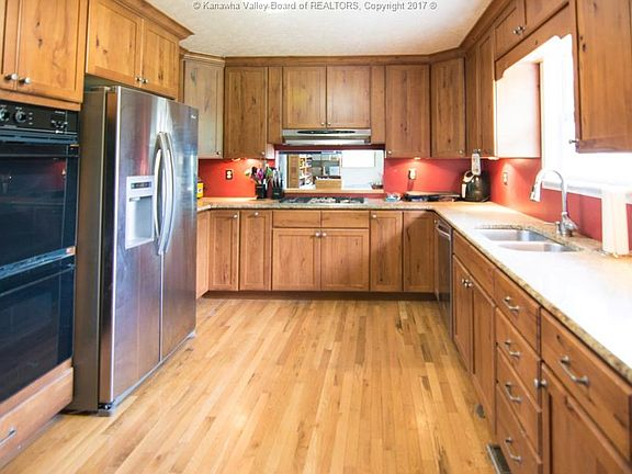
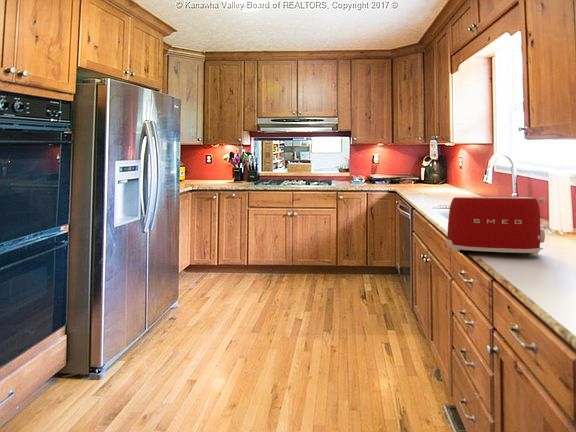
+ toaster (494, 224)
